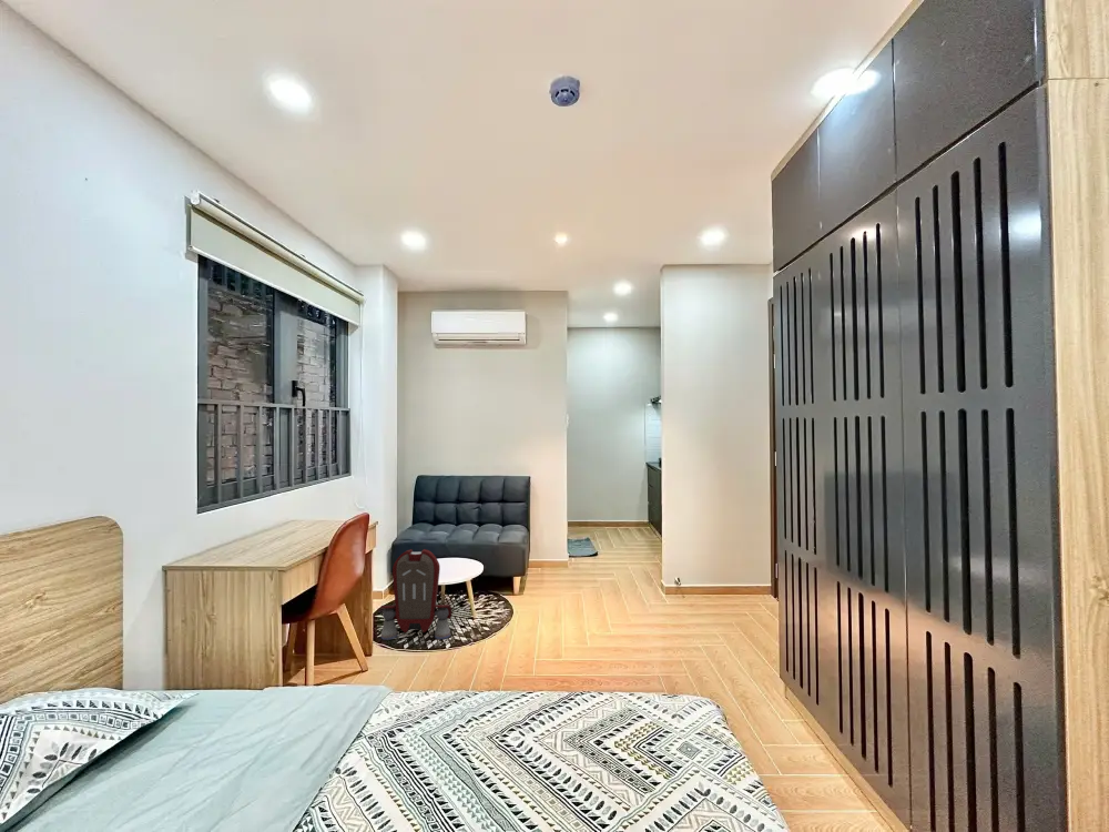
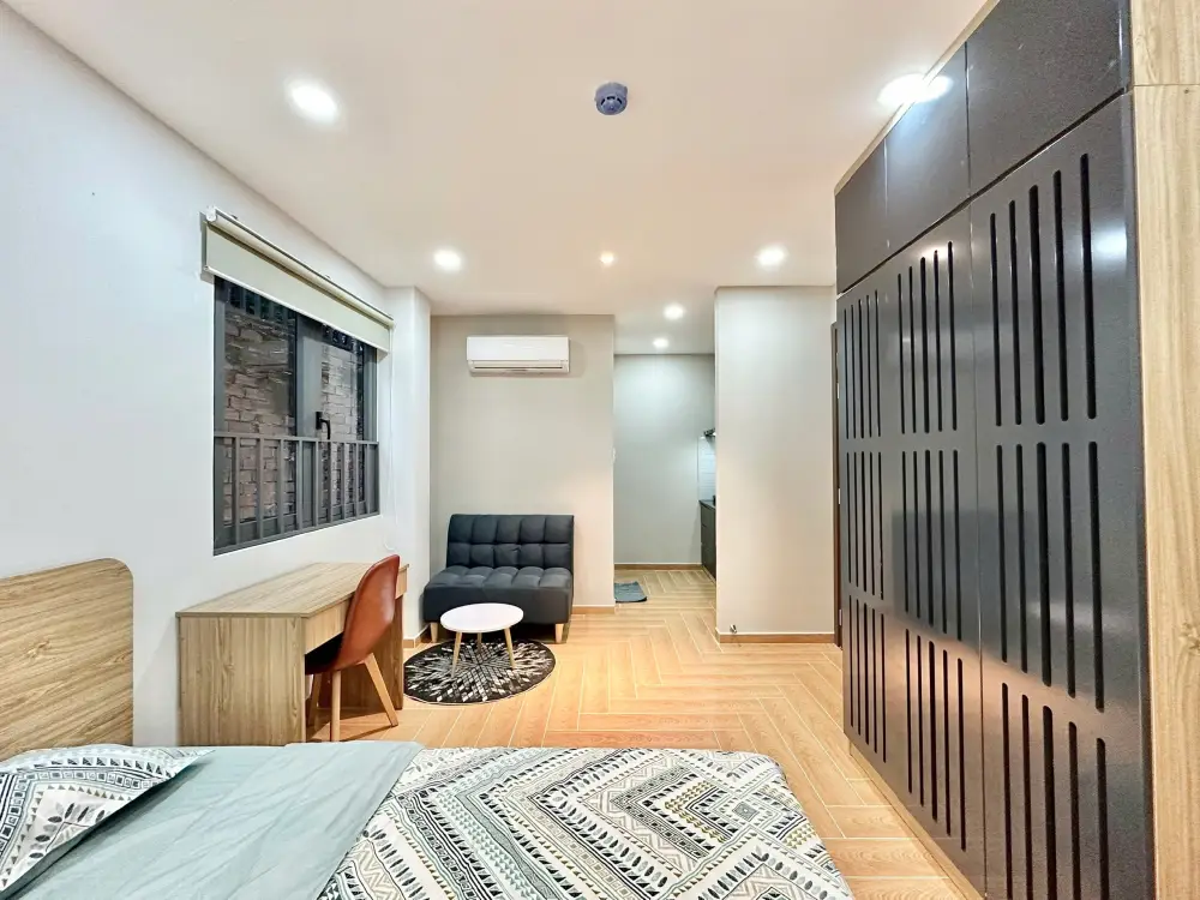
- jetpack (416, 592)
